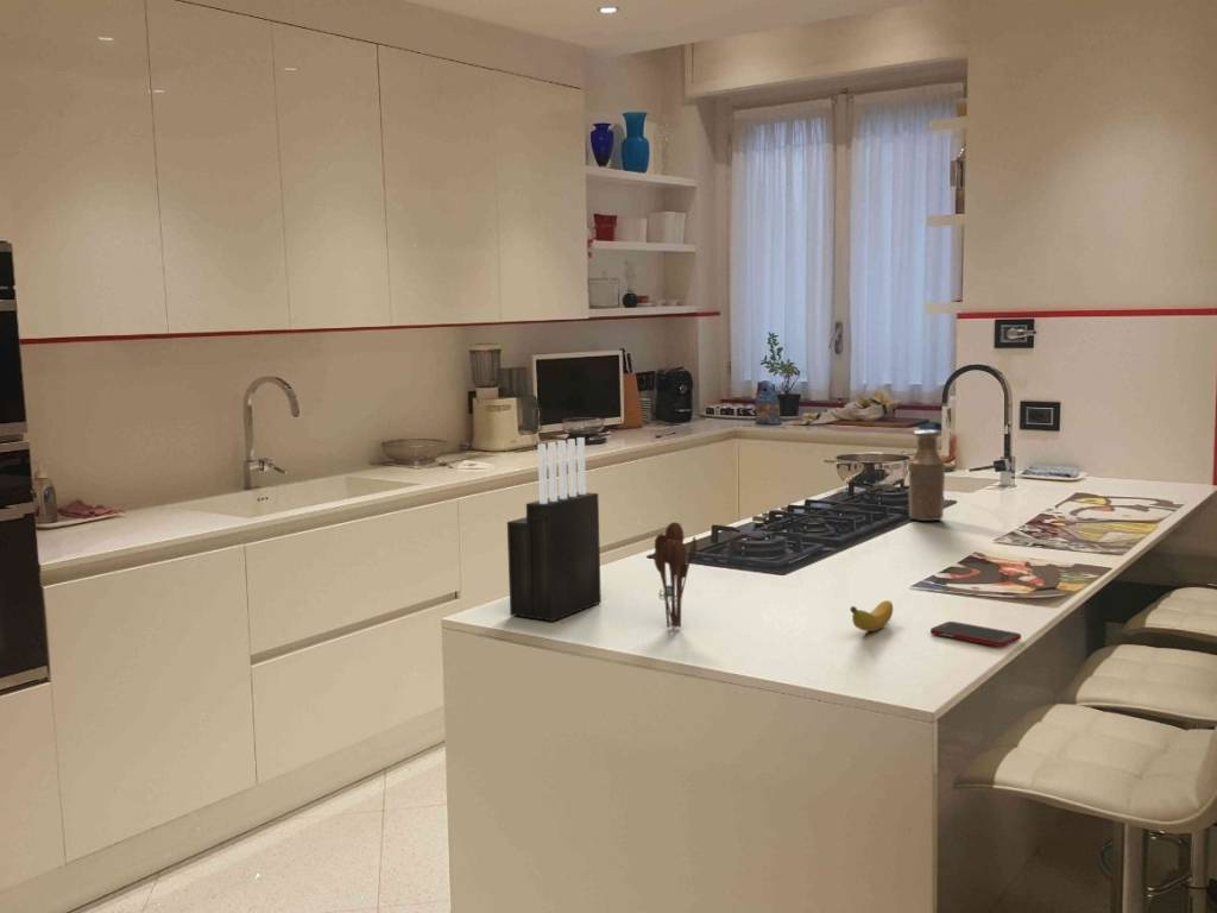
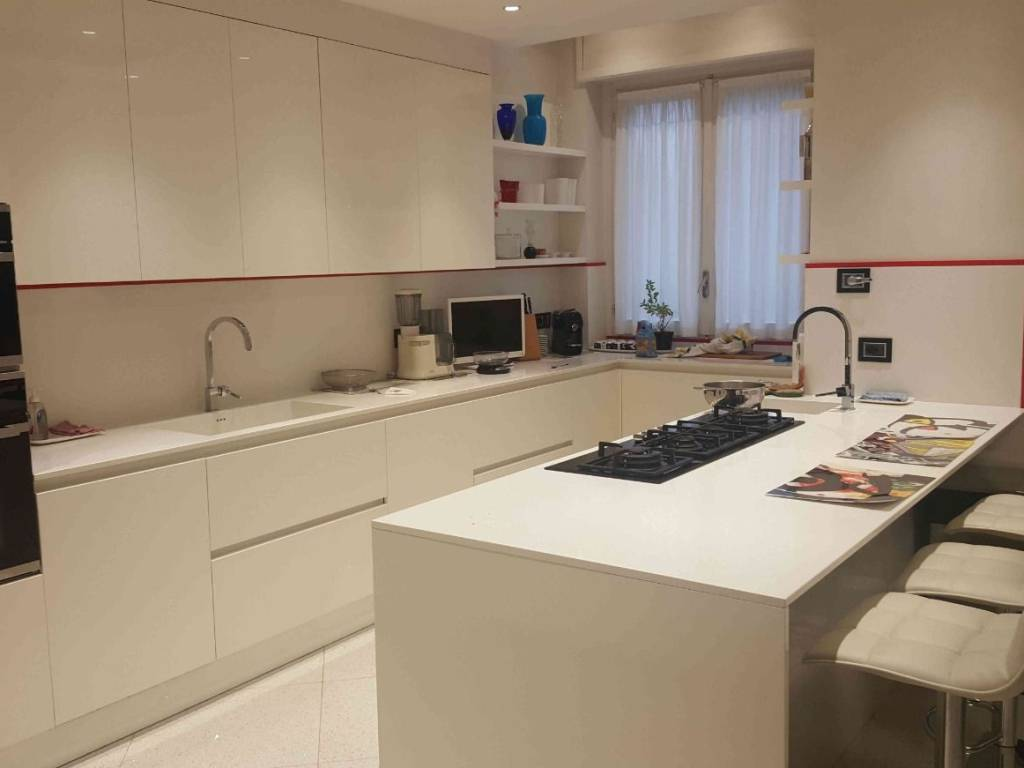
- banana (871, 613)
- bottle (926, 474)
- knife block (549, 524)
- utensil holder (674, 577)
- cell phone (975, 634)
